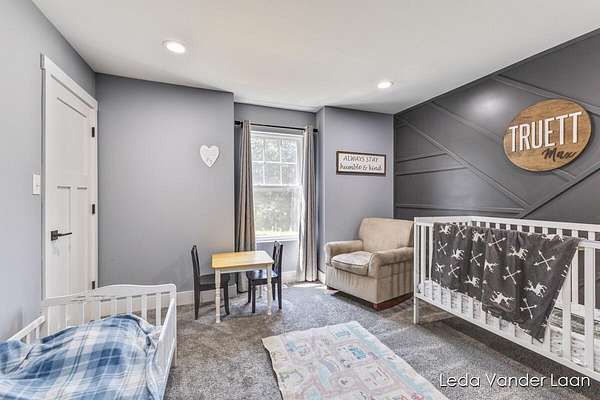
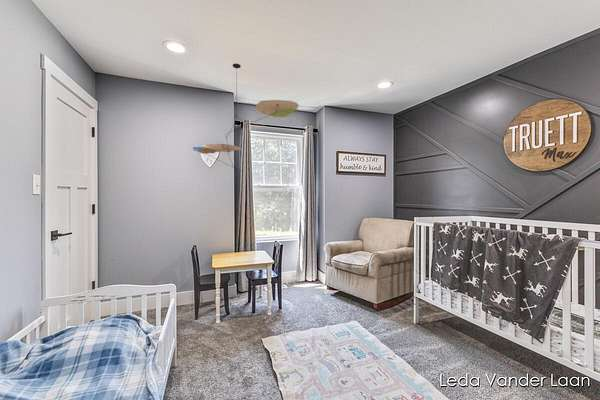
+ ceiling mobile (247, 124)
